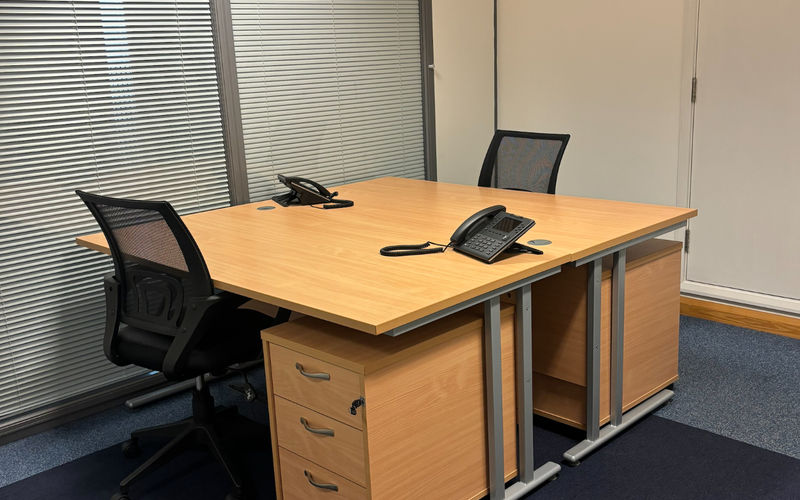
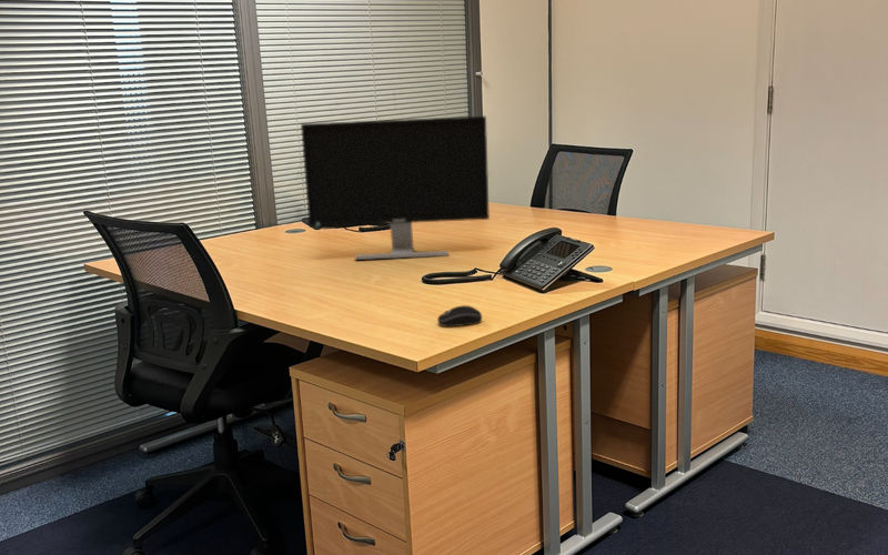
+ monitor (397, 188)
+ computer mouse (460, 314)
